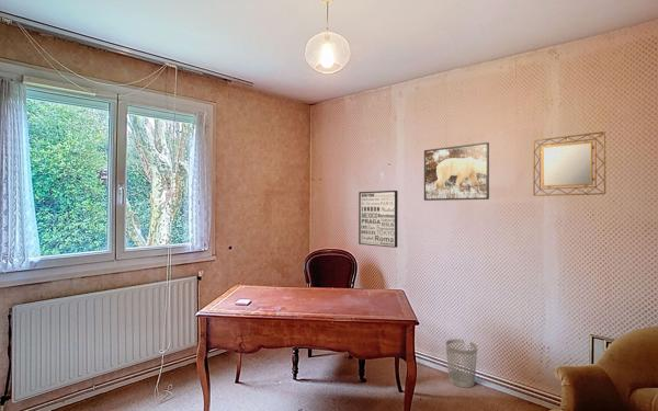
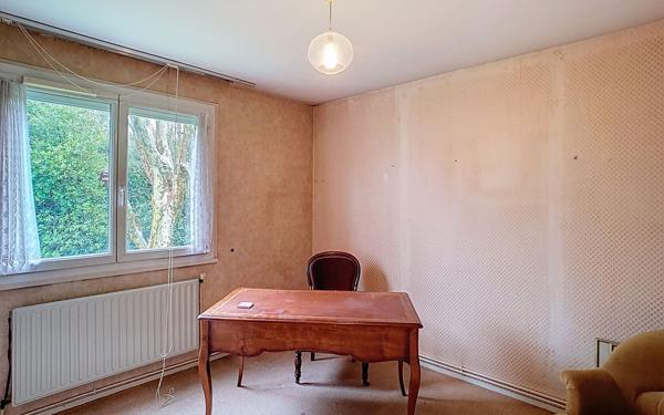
- wastebasket (461, 363)
- home mirror (566, 164)
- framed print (454, 173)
- wall art (377, 218)
